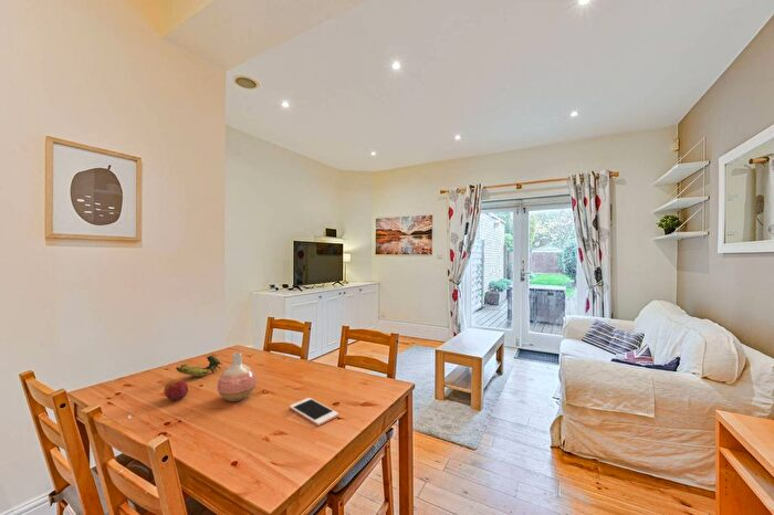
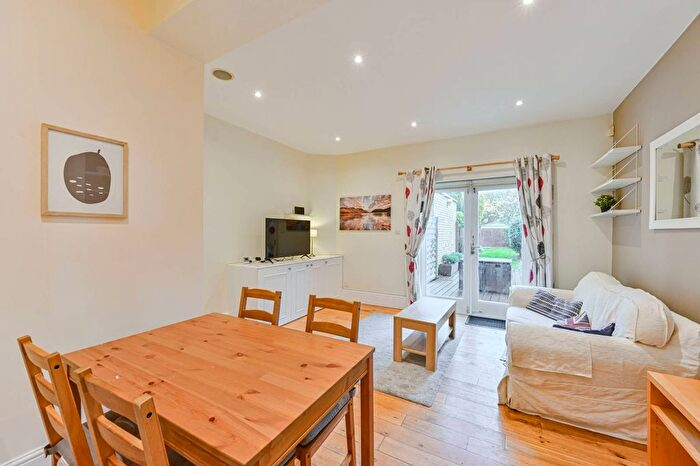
- banana (199, 367)
- vase (237, 375)
- fruit (175, 389)
- cell phone (313, 410)
